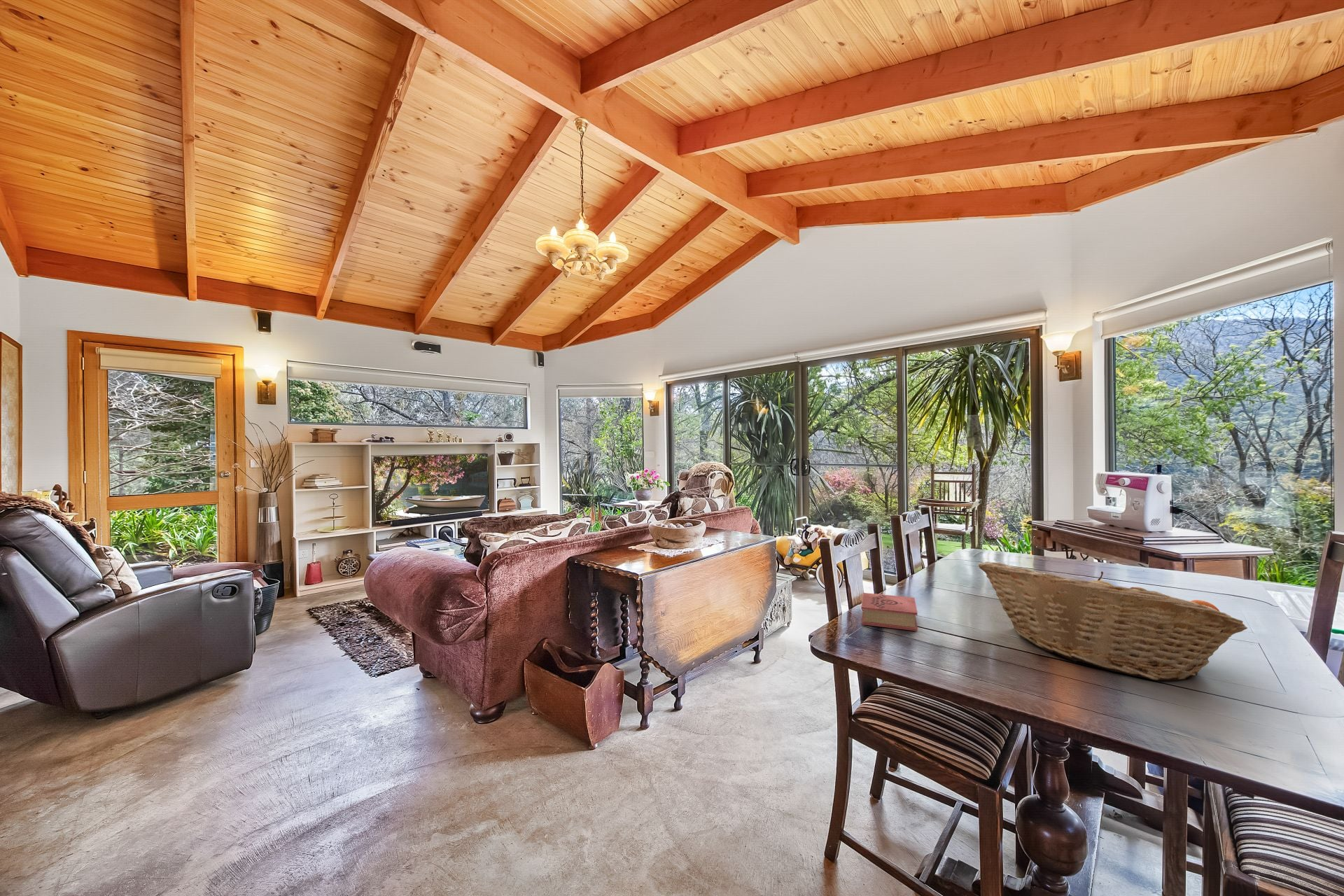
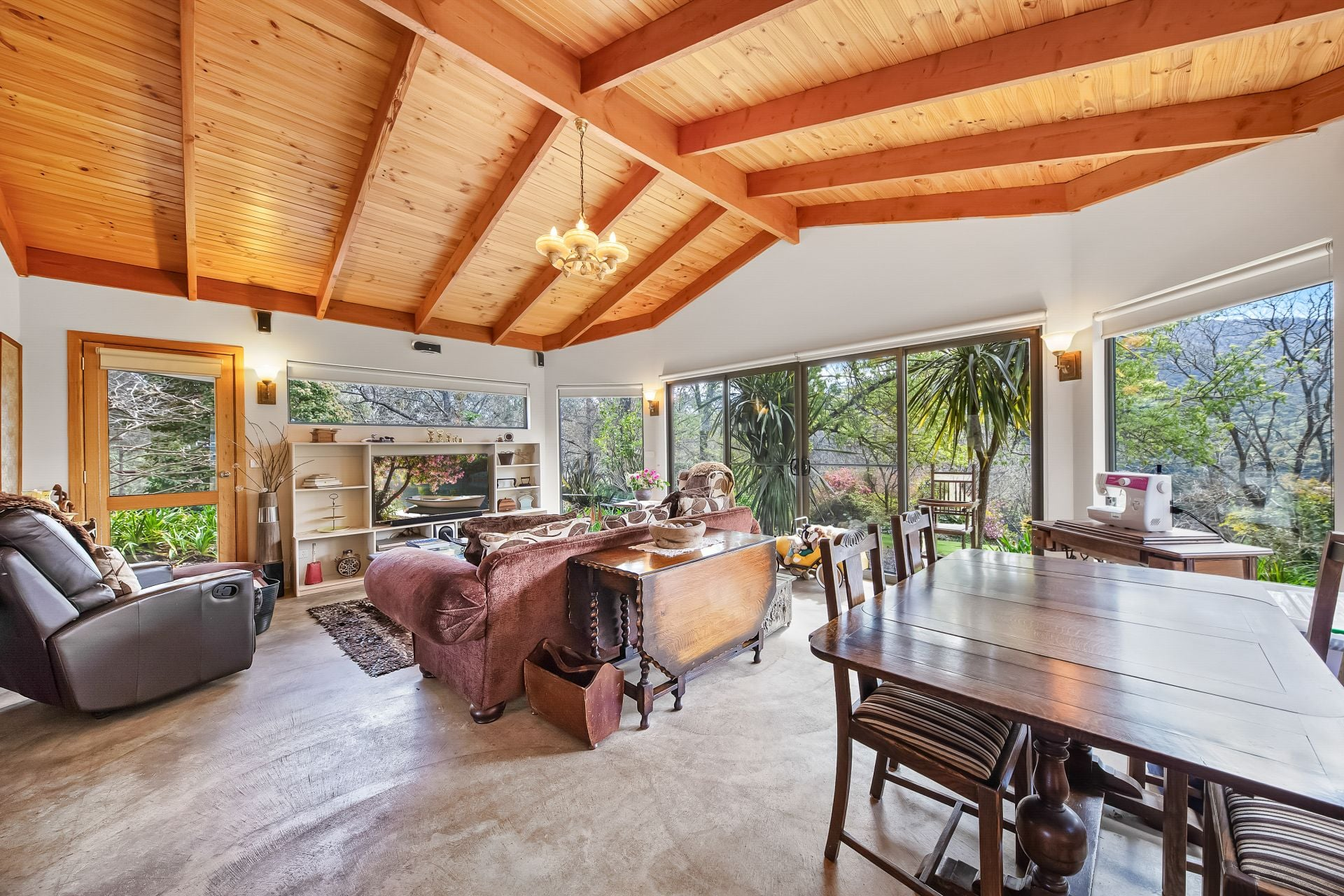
- fruit basket (1093, 607)
- book (888, 610)
